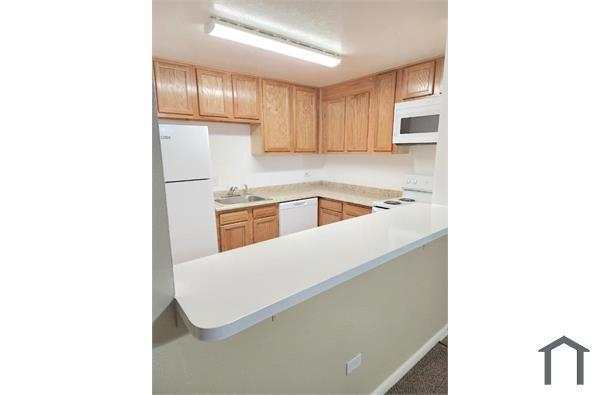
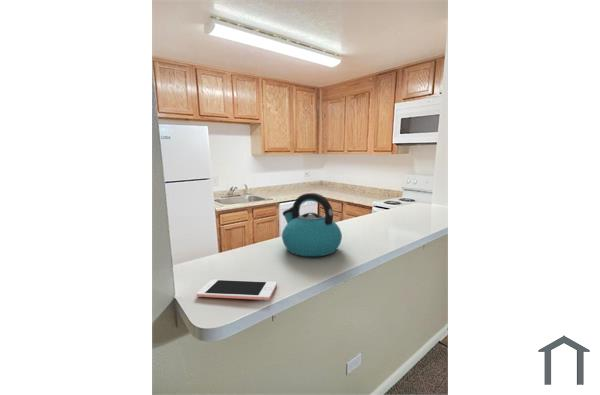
+ kettle (308, 221)
+ cell phone (238, 289)
